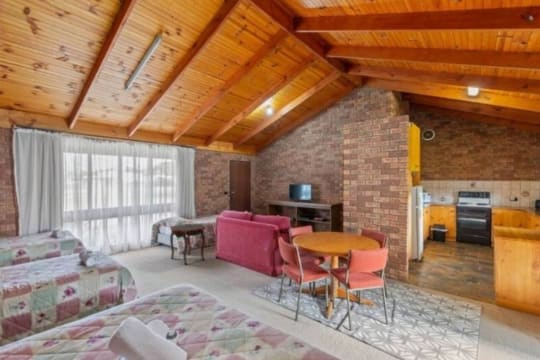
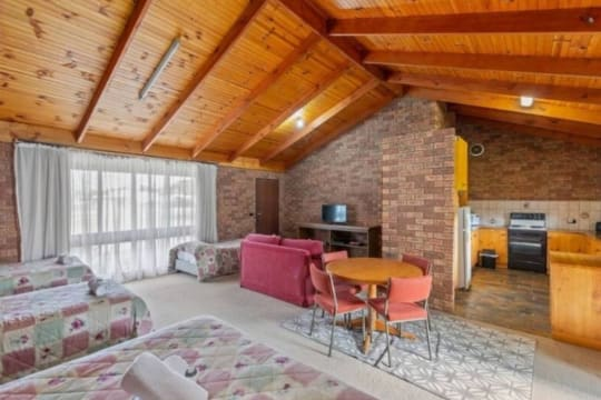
- side table (187, 243)
